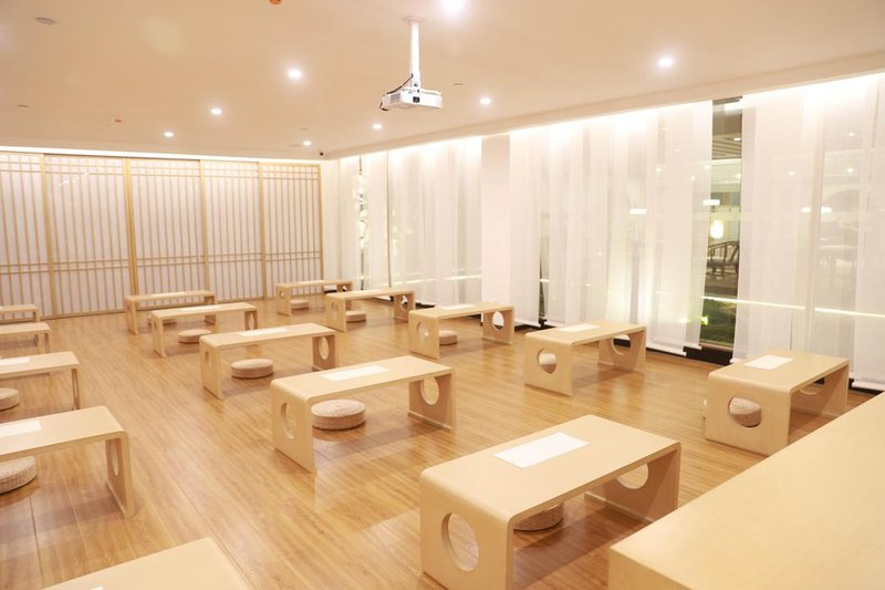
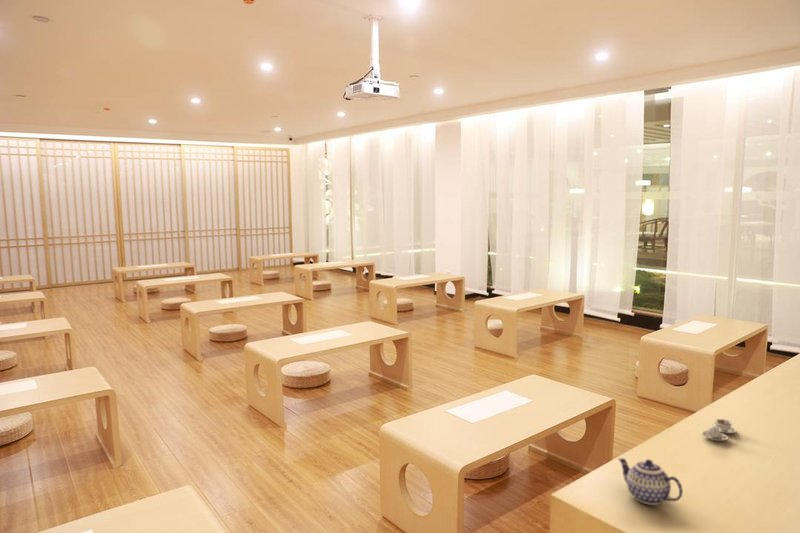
+ chinaware (719, 427)
+ teapot (648, 479)
